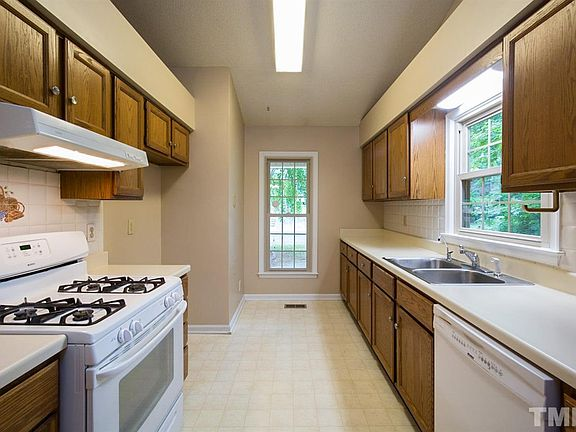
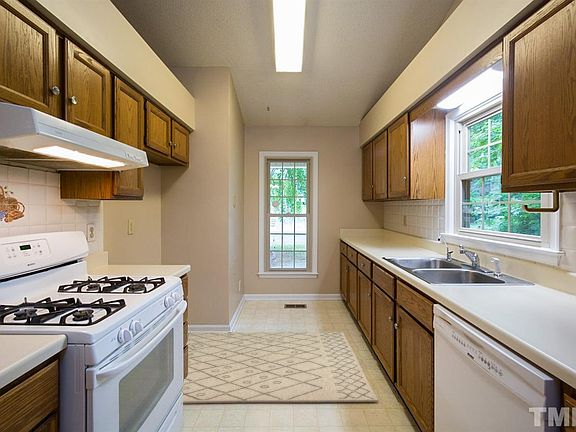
+ rug (249, 359)
